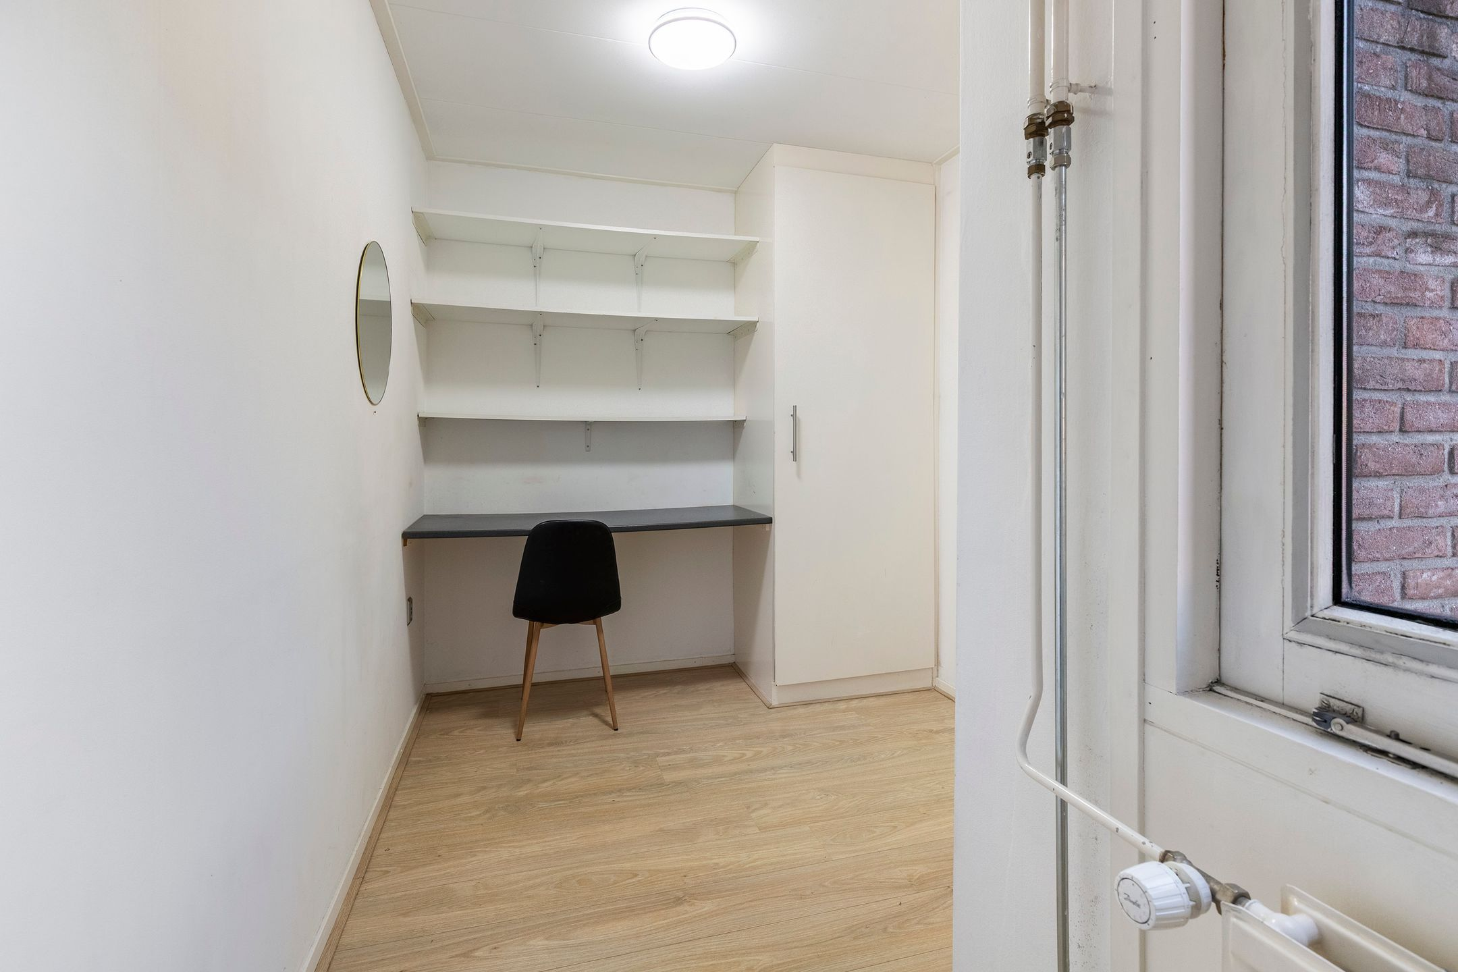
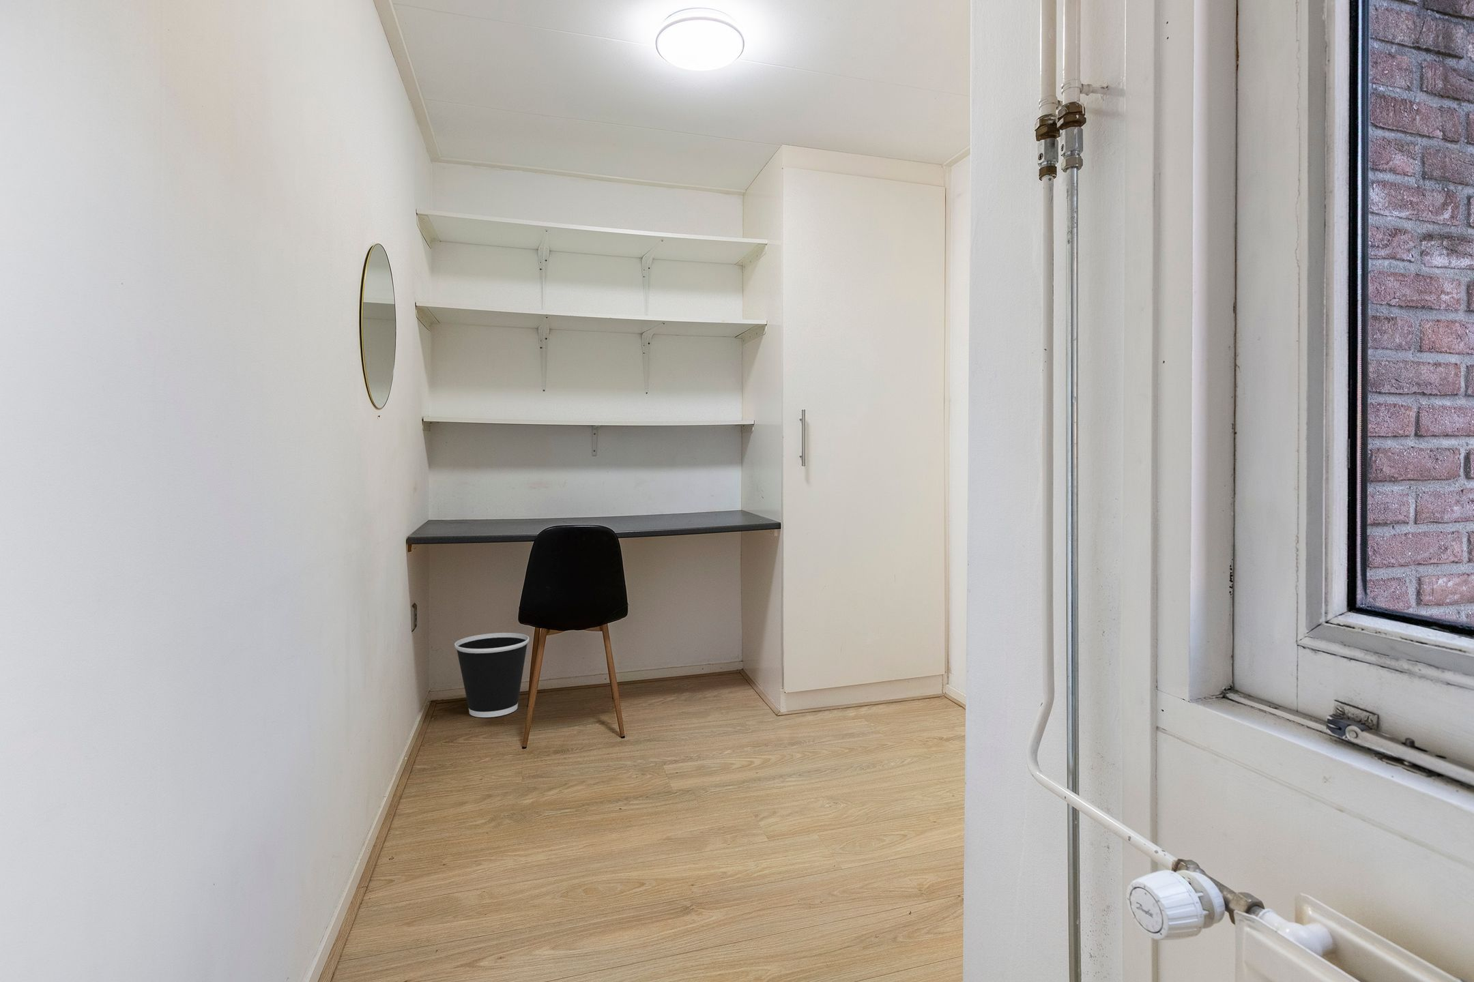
+ wastebasket (492, 674)
